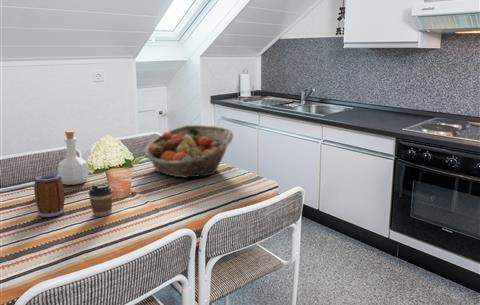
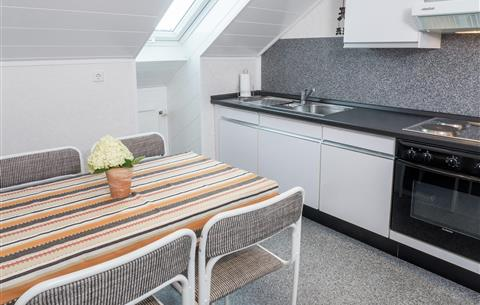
- mug (50, 195)
- bottle (72, 157)
- fruit basket (188, 149)
- coffee cup (101, 198)
